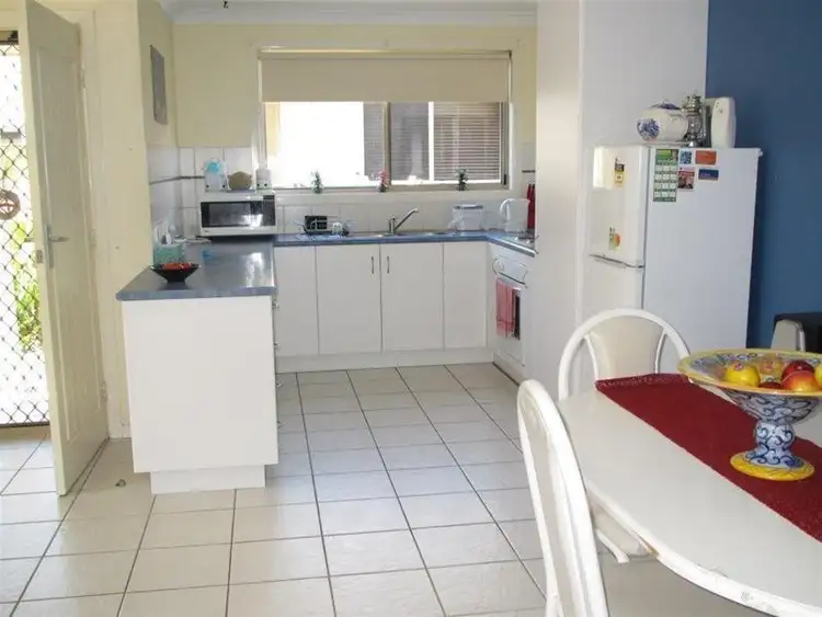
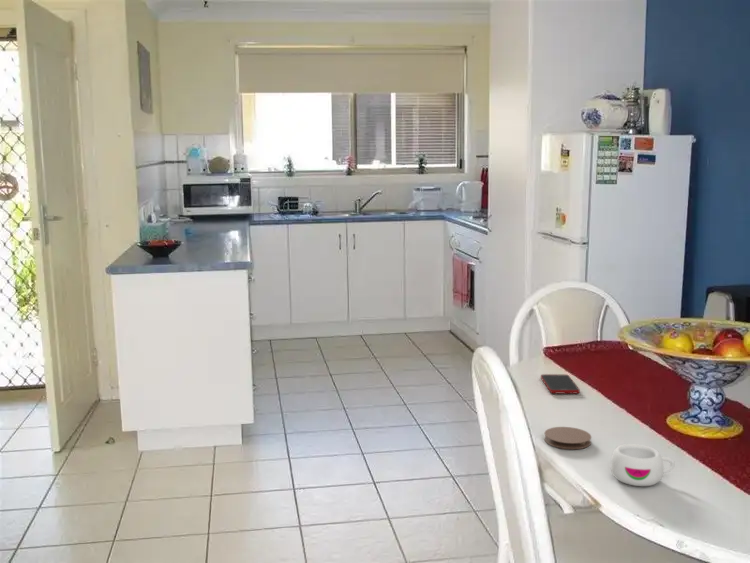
+ cell phone (559, 383)
+ mug (643, 465)
+ coaster (567, 437)
